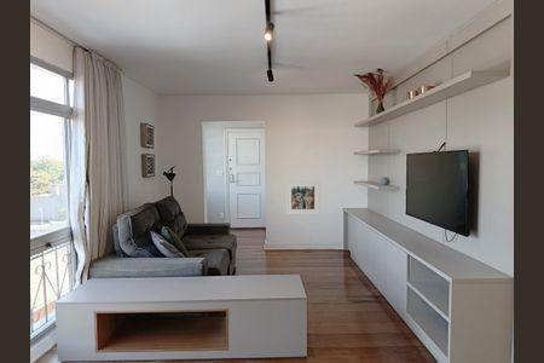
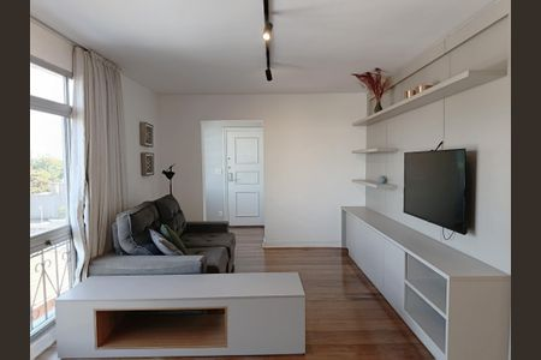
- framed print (302, 197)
